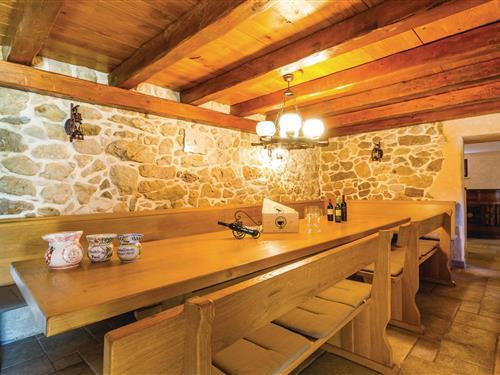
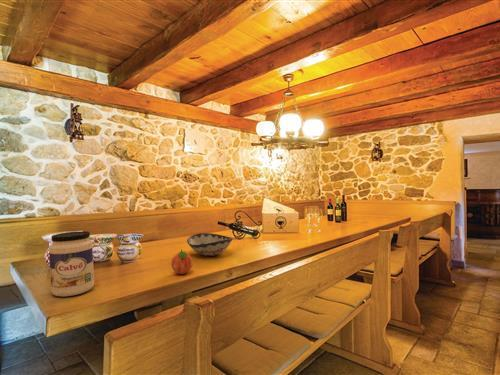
+ decorative bowl (210, 245)
+ jar (72, 262)
+ fruit (182, 261)
